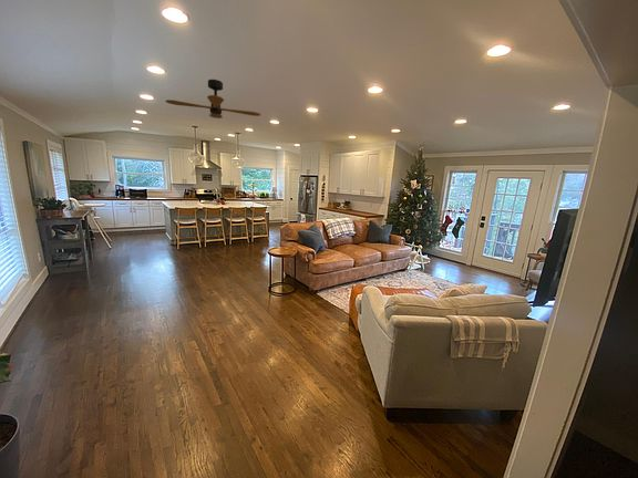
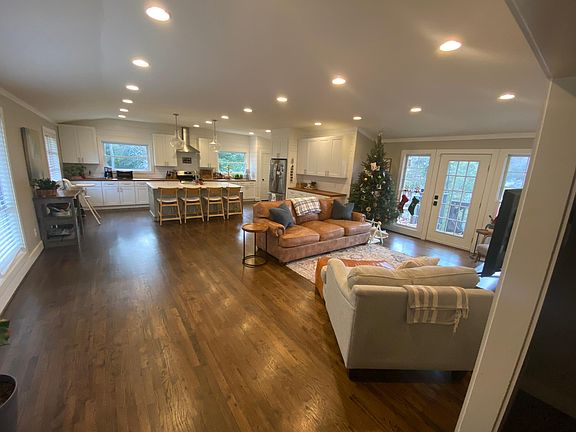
- ceiling fan (215, 97)
